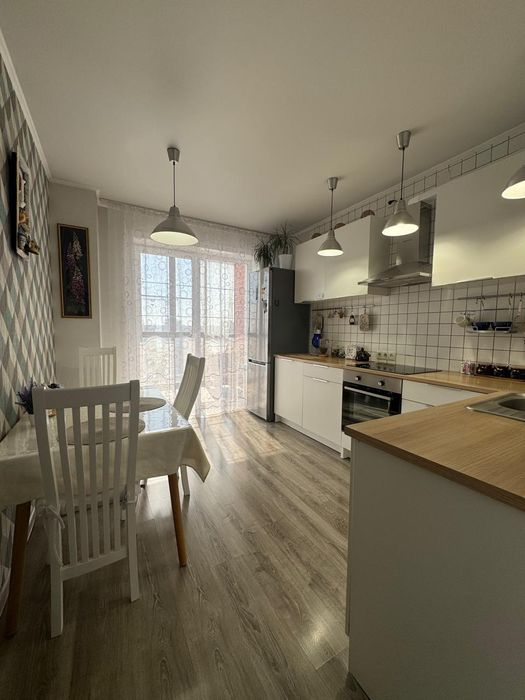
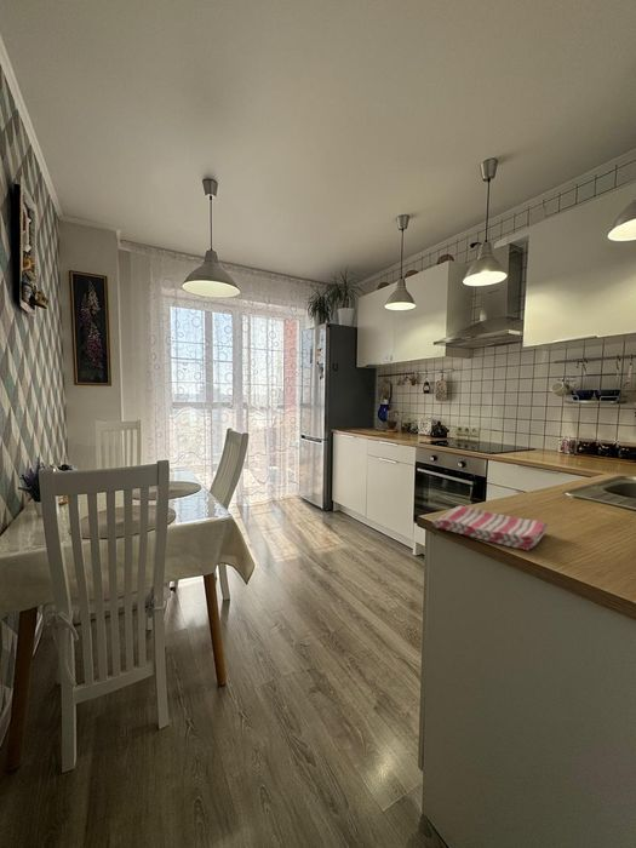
+ dish towel (488, 522)
